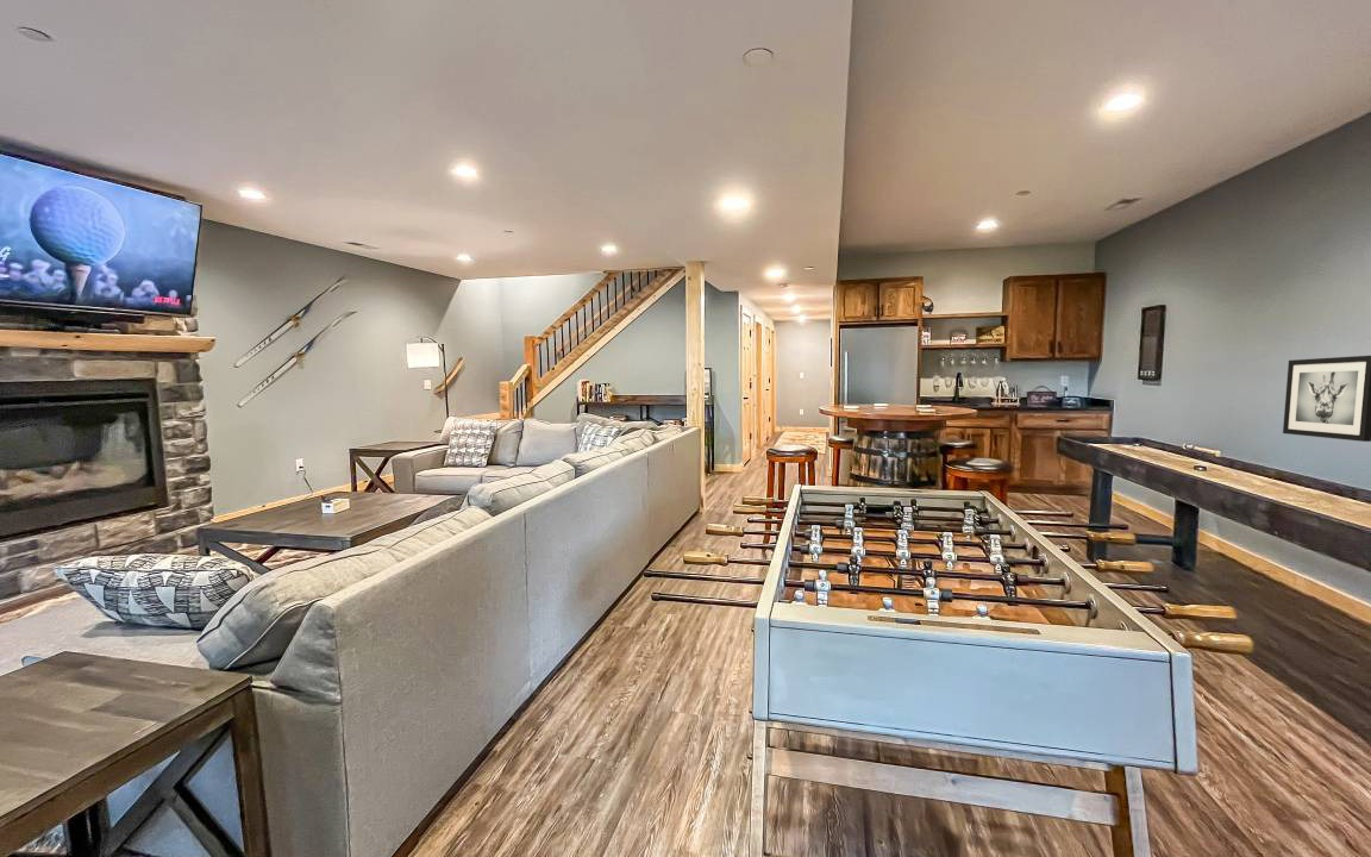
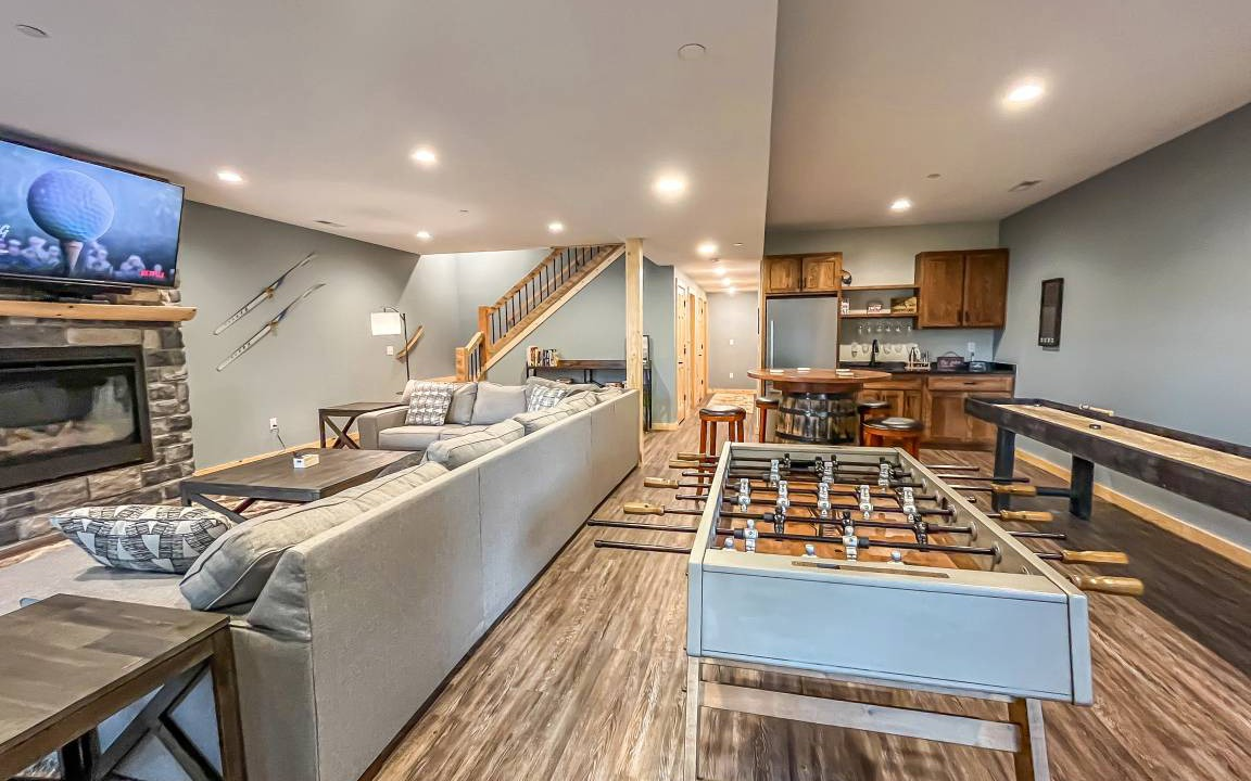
- wall art (1326, 398)
